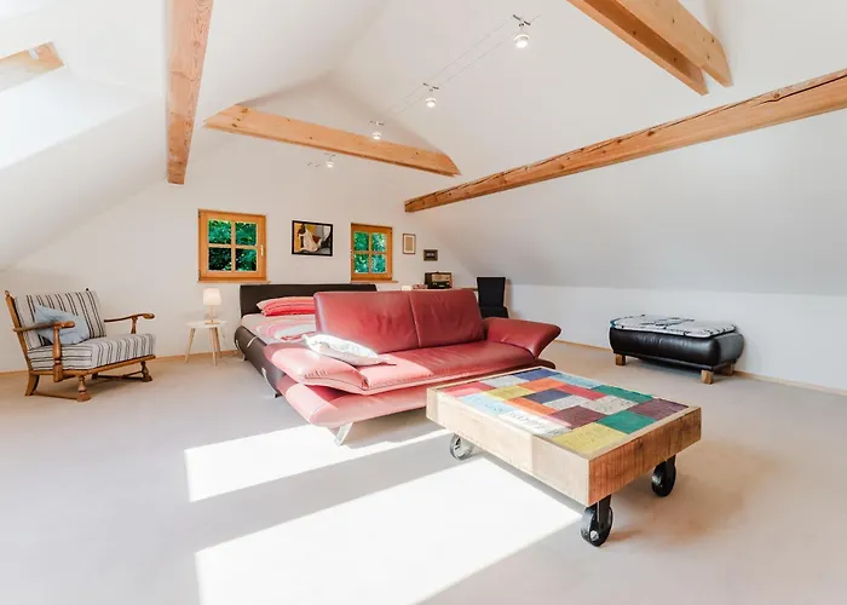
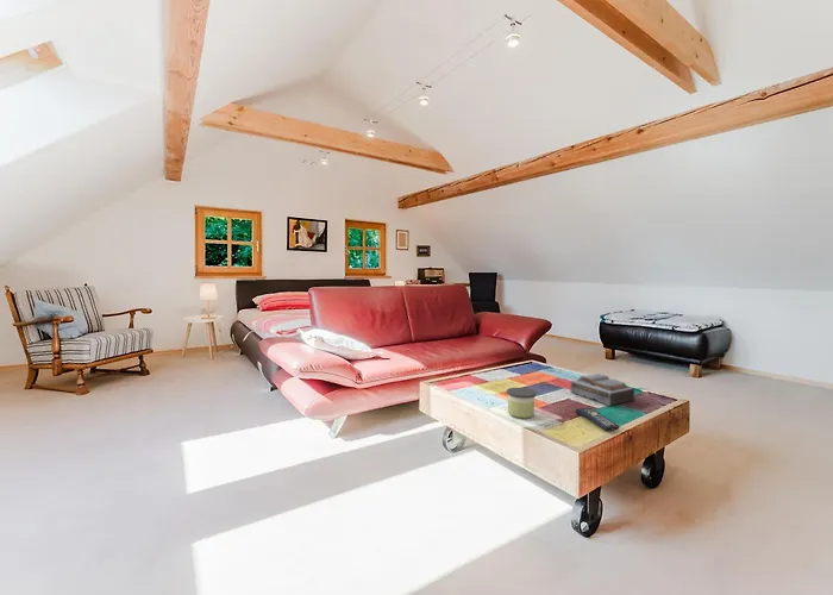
+ candle (520, 402)
+ bible (601, 387)
+ remote control (595, 418)
